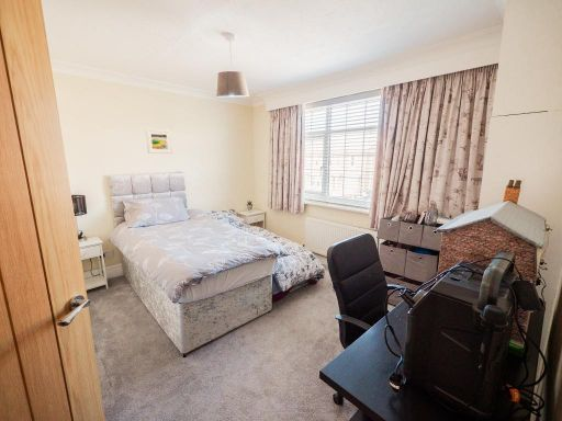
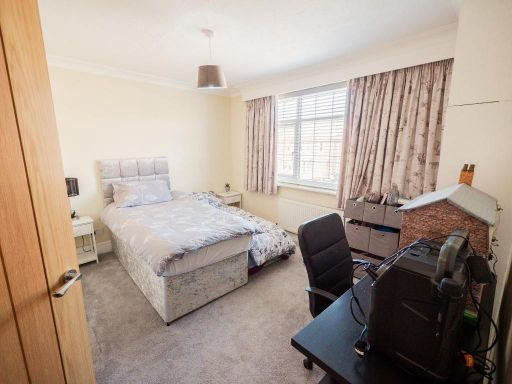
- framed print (159, 141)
